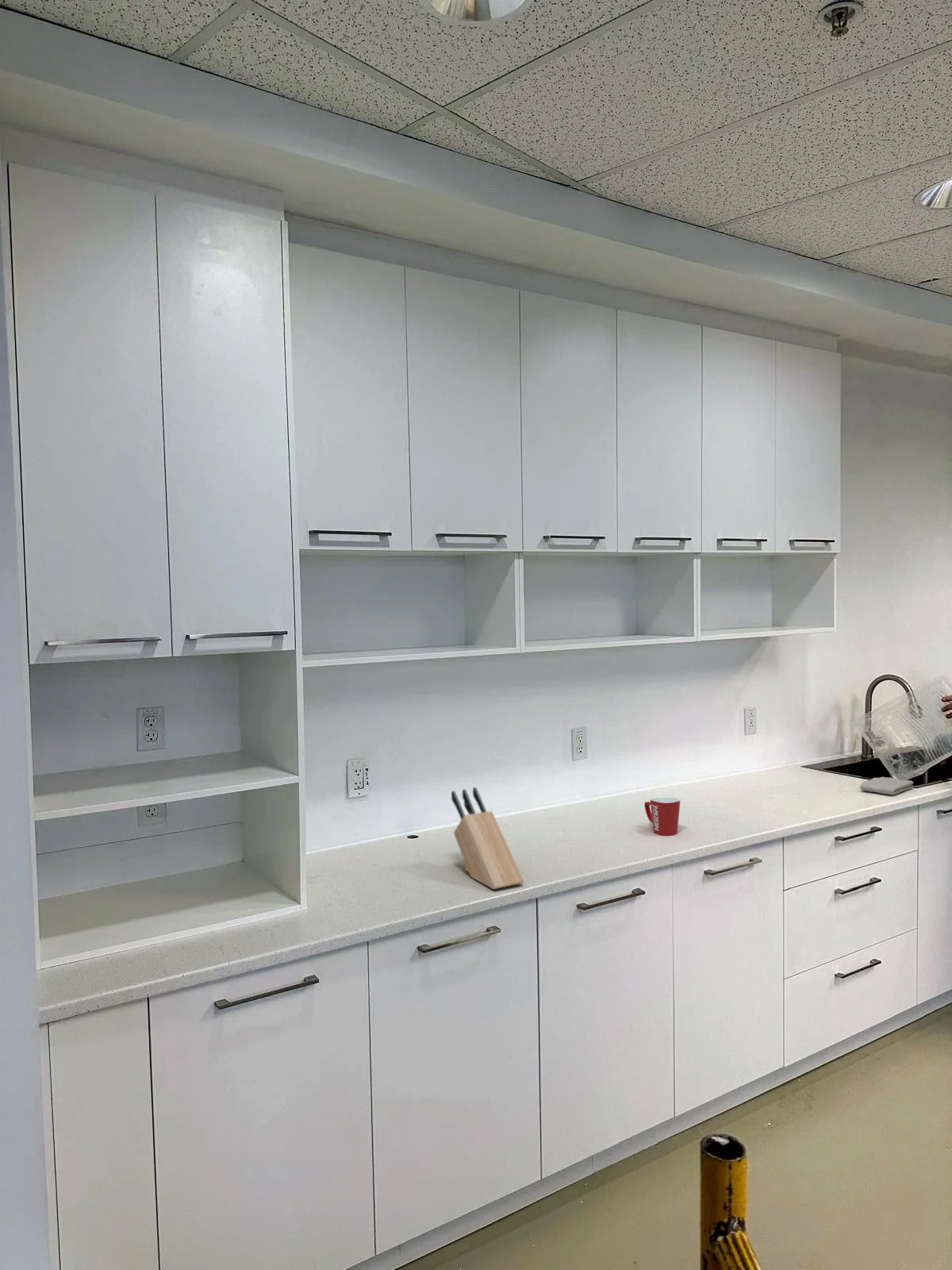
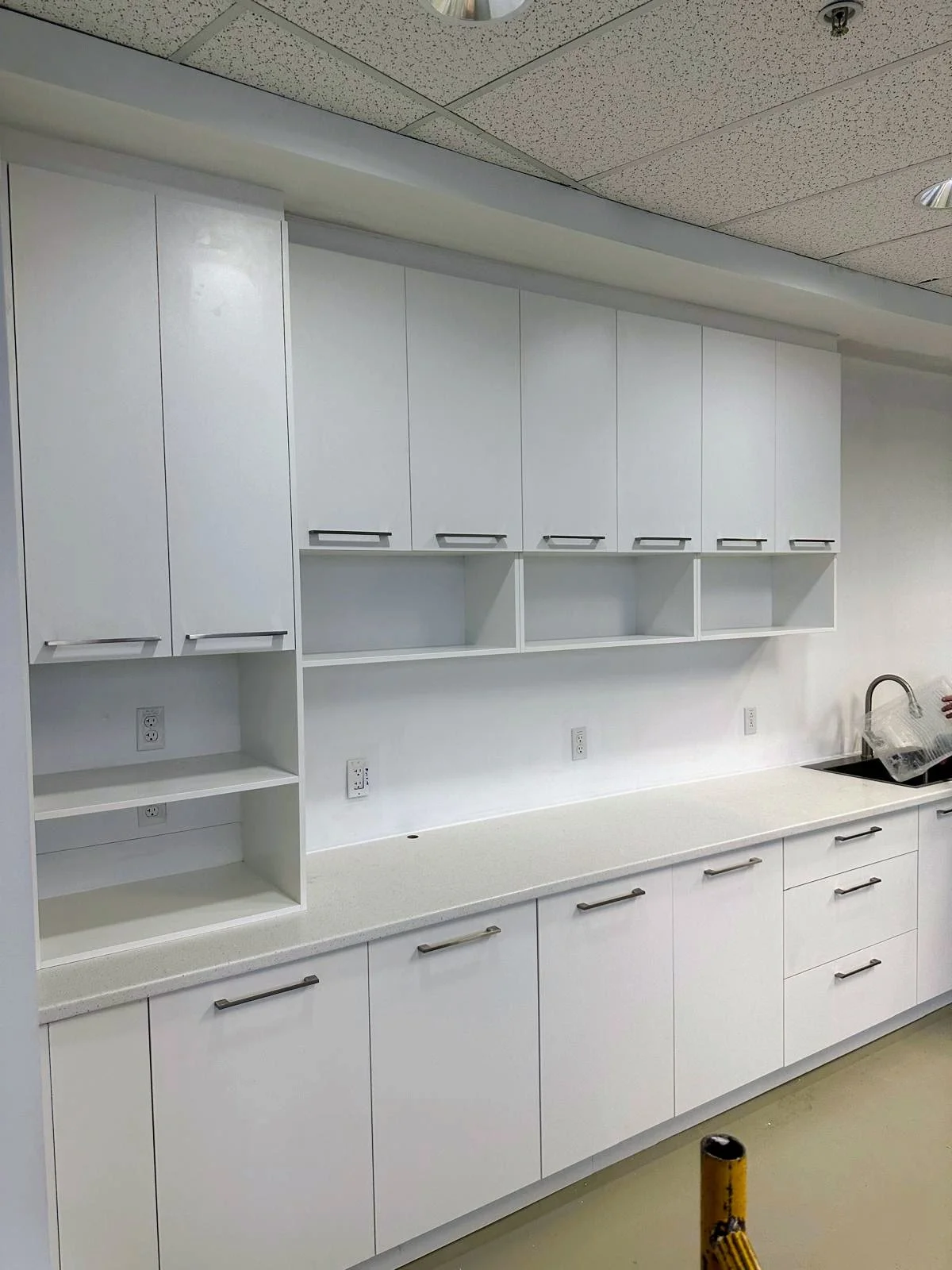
- washcloth (887, 785)
- mug (660, 814)
- knife block (483, 835)
